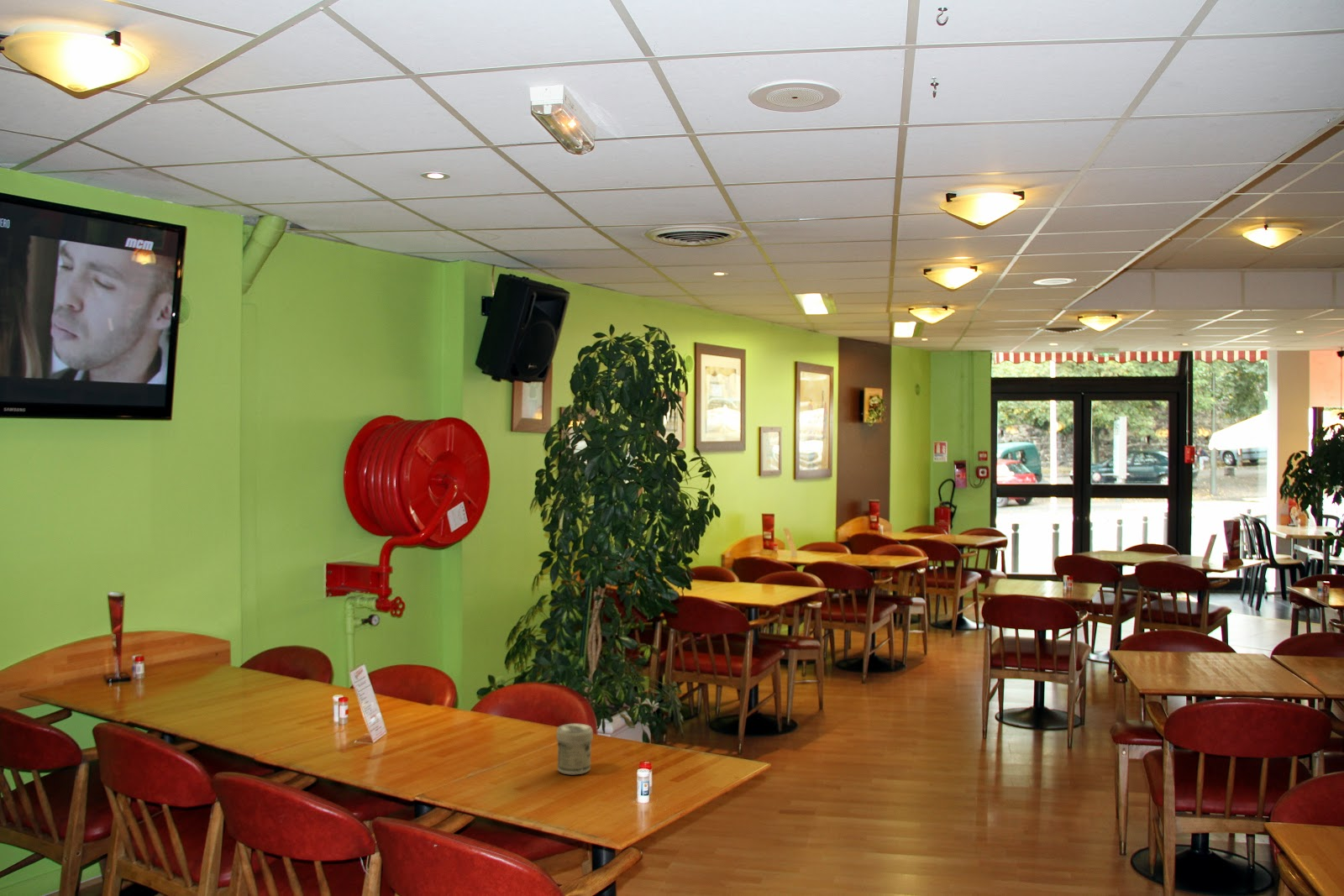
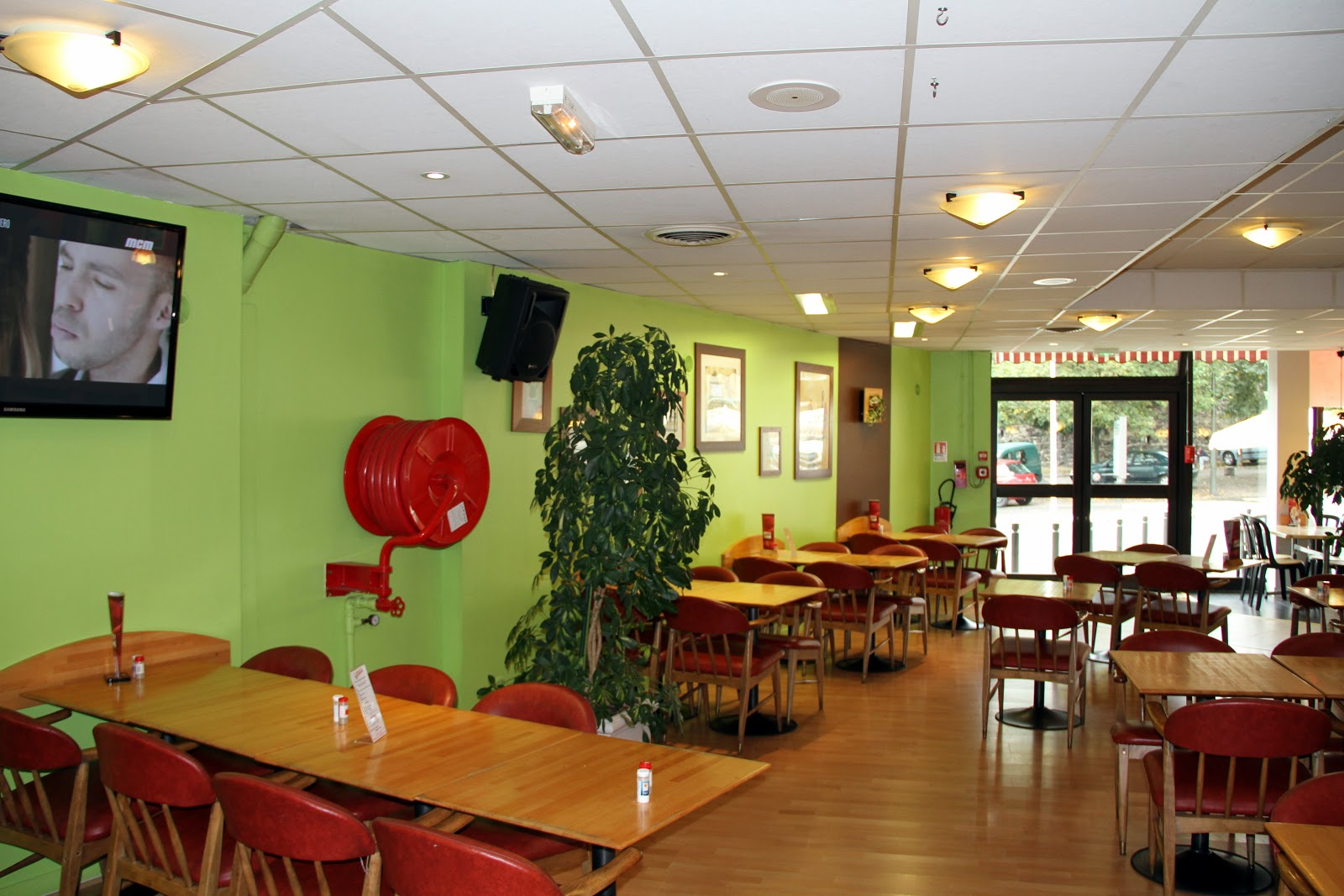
- jar (574, 748)
